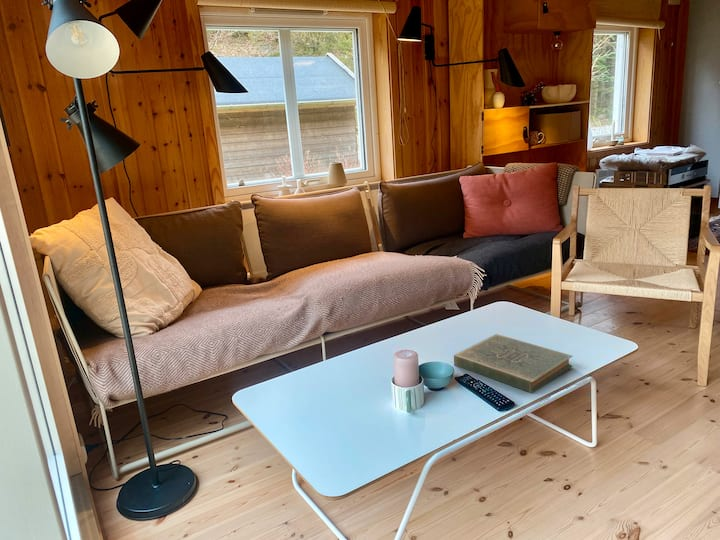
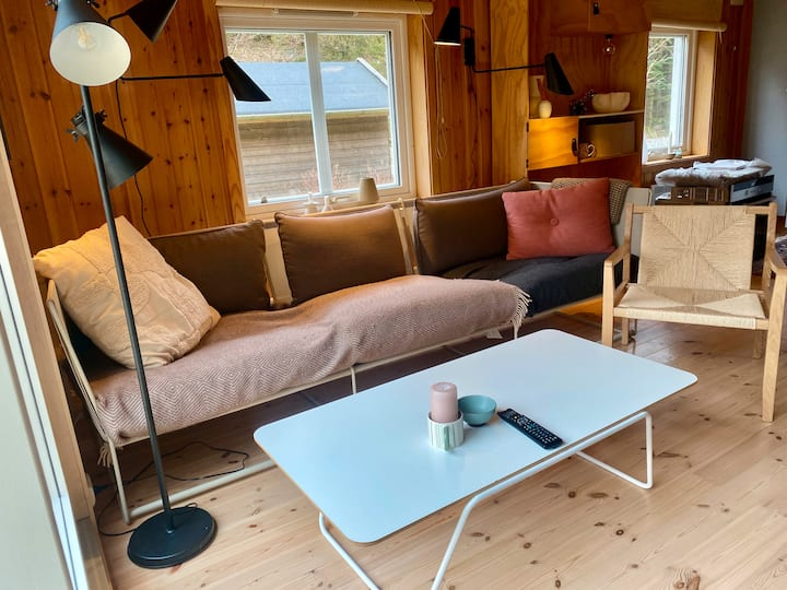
- book (512, 360)
